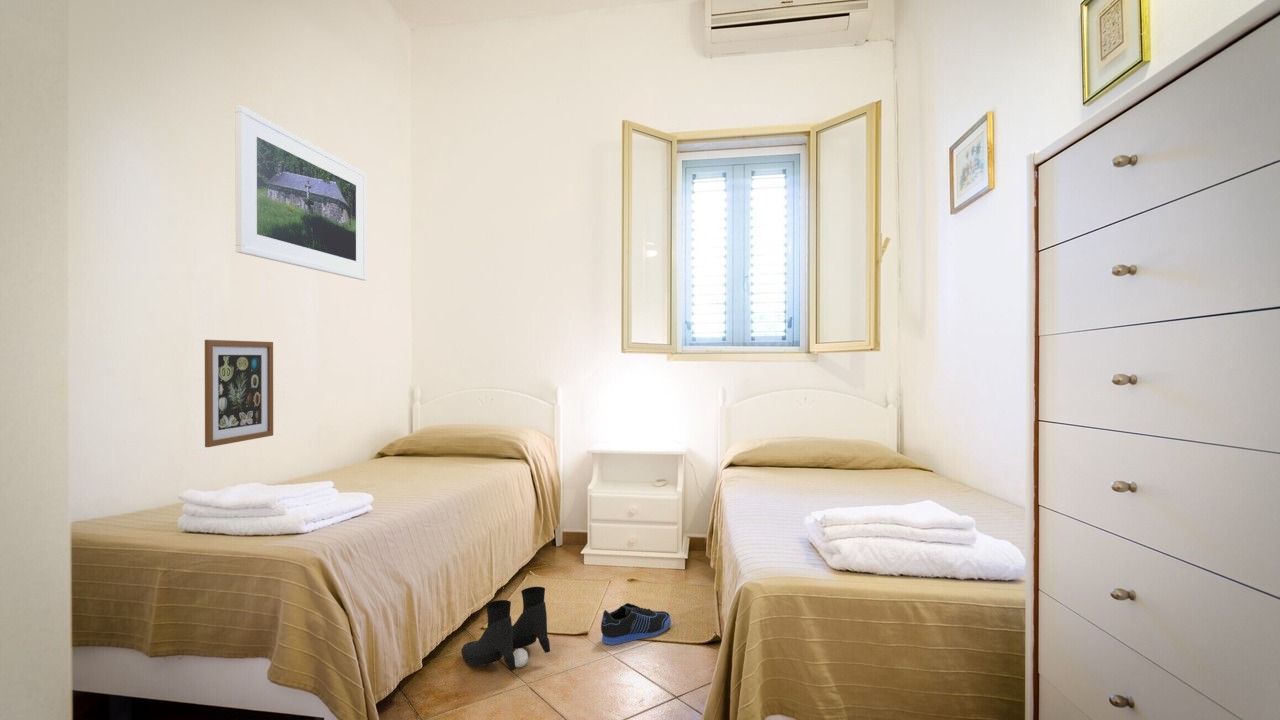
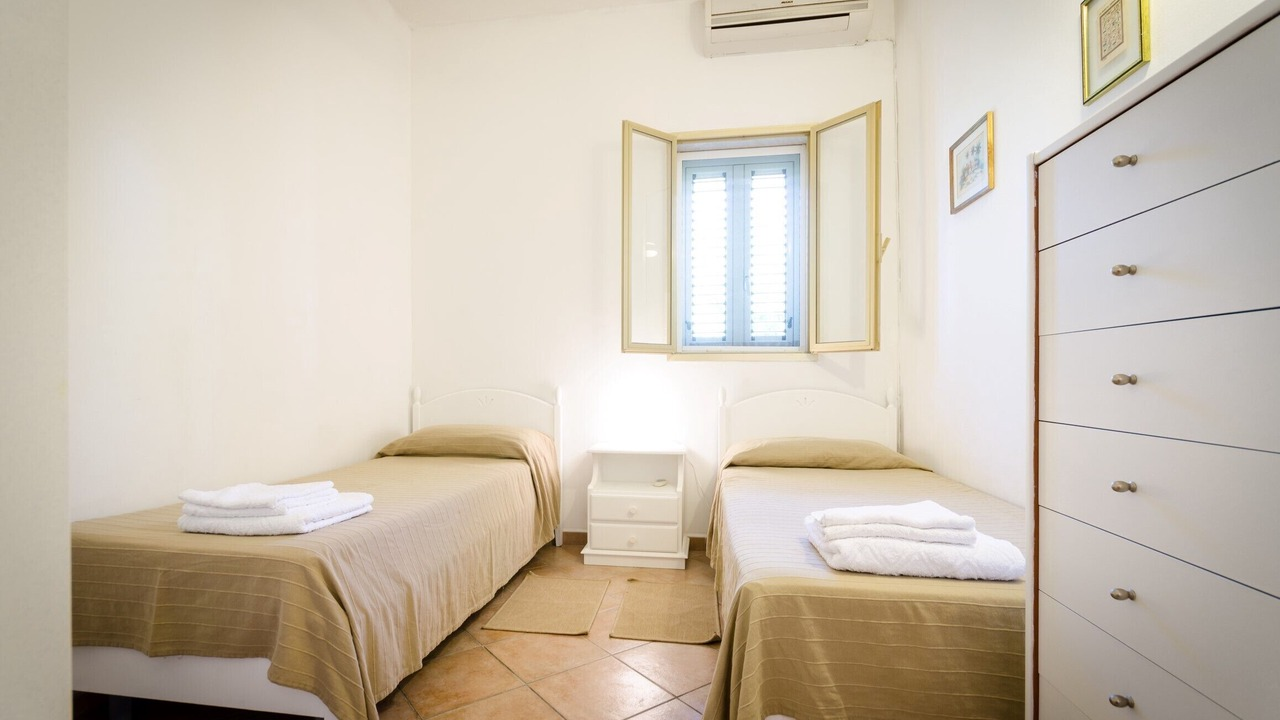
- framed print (311, 206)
- boots (505, 622)
- sneaker (637, 618)
- wall art (241, 390)
